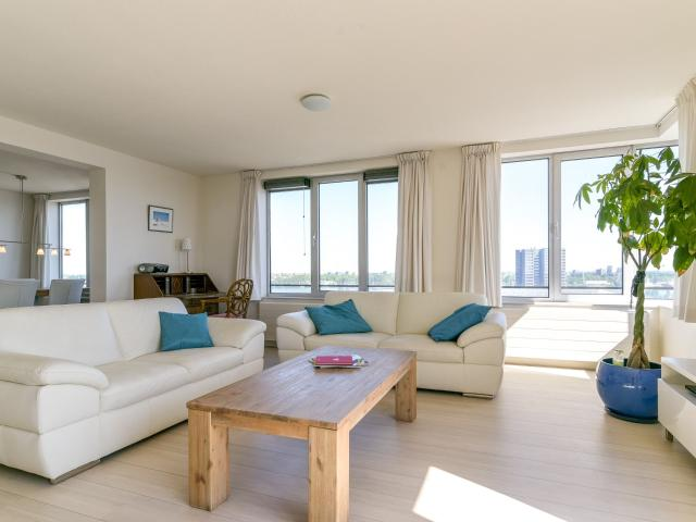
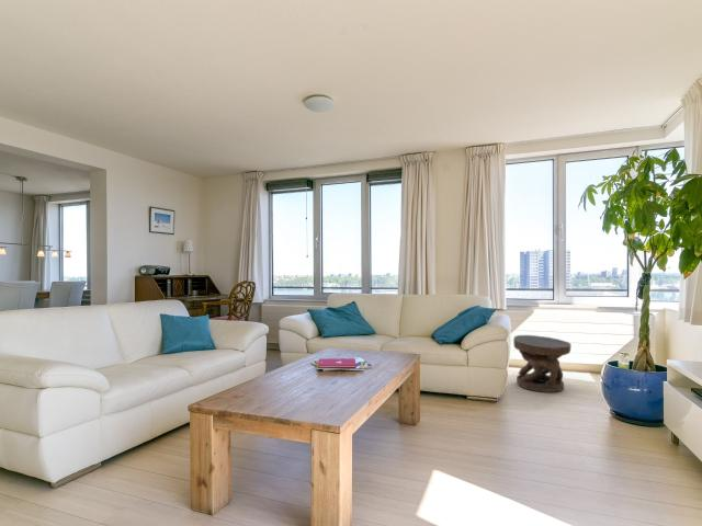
+ carved stool (540, 362)
